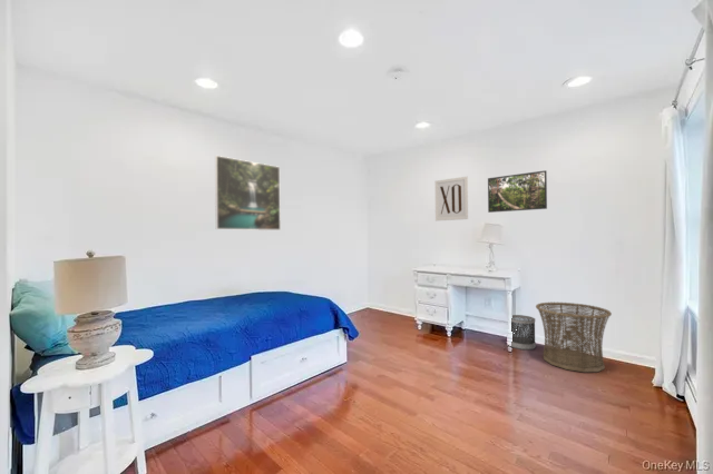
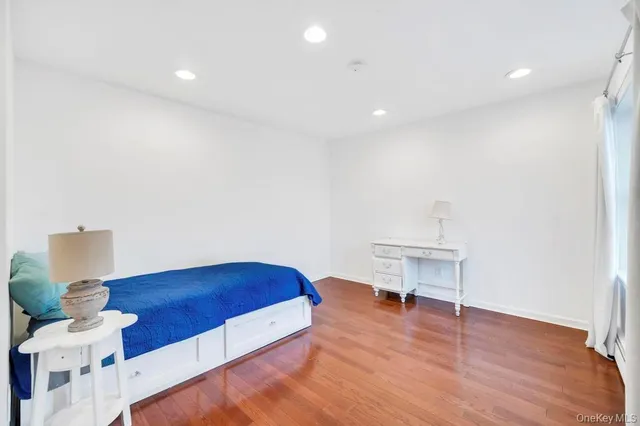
- wall art (450, 199)
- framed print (250, 195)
- wastebasket (520, 332)
- basket (572, 335)
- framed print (515, 192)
